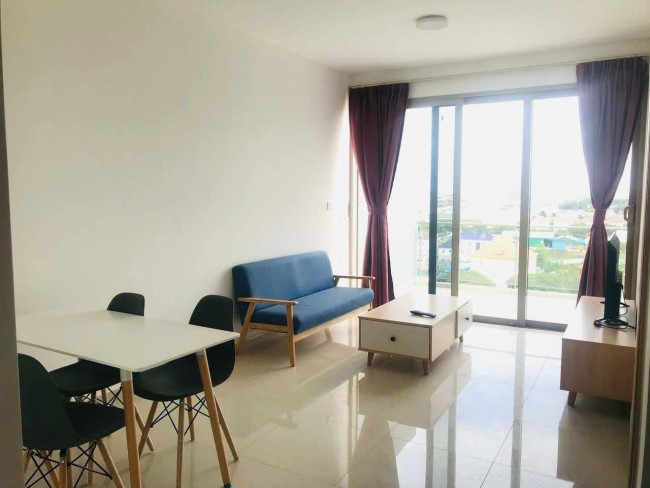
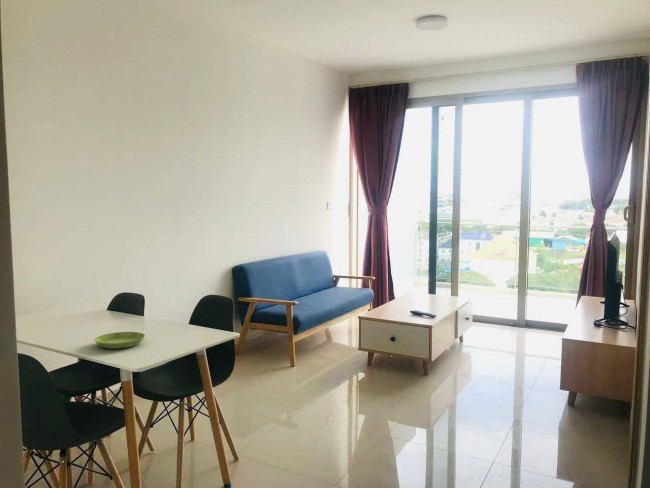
+ saucer (120, 340)
